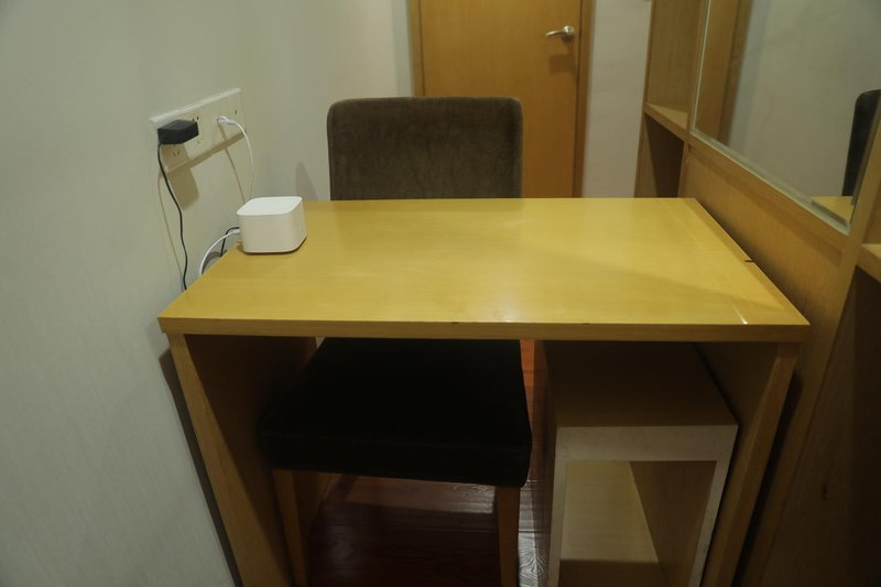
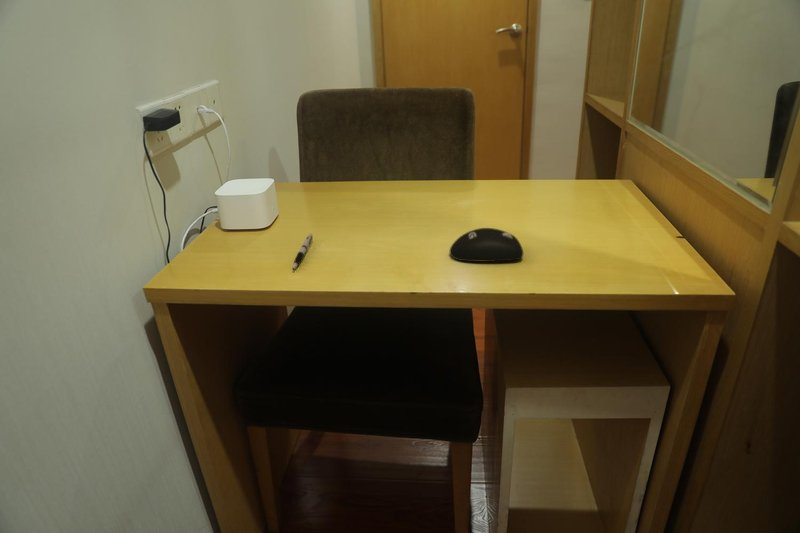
+ pen (302, 250)
+ computer mouse (485, 243)
